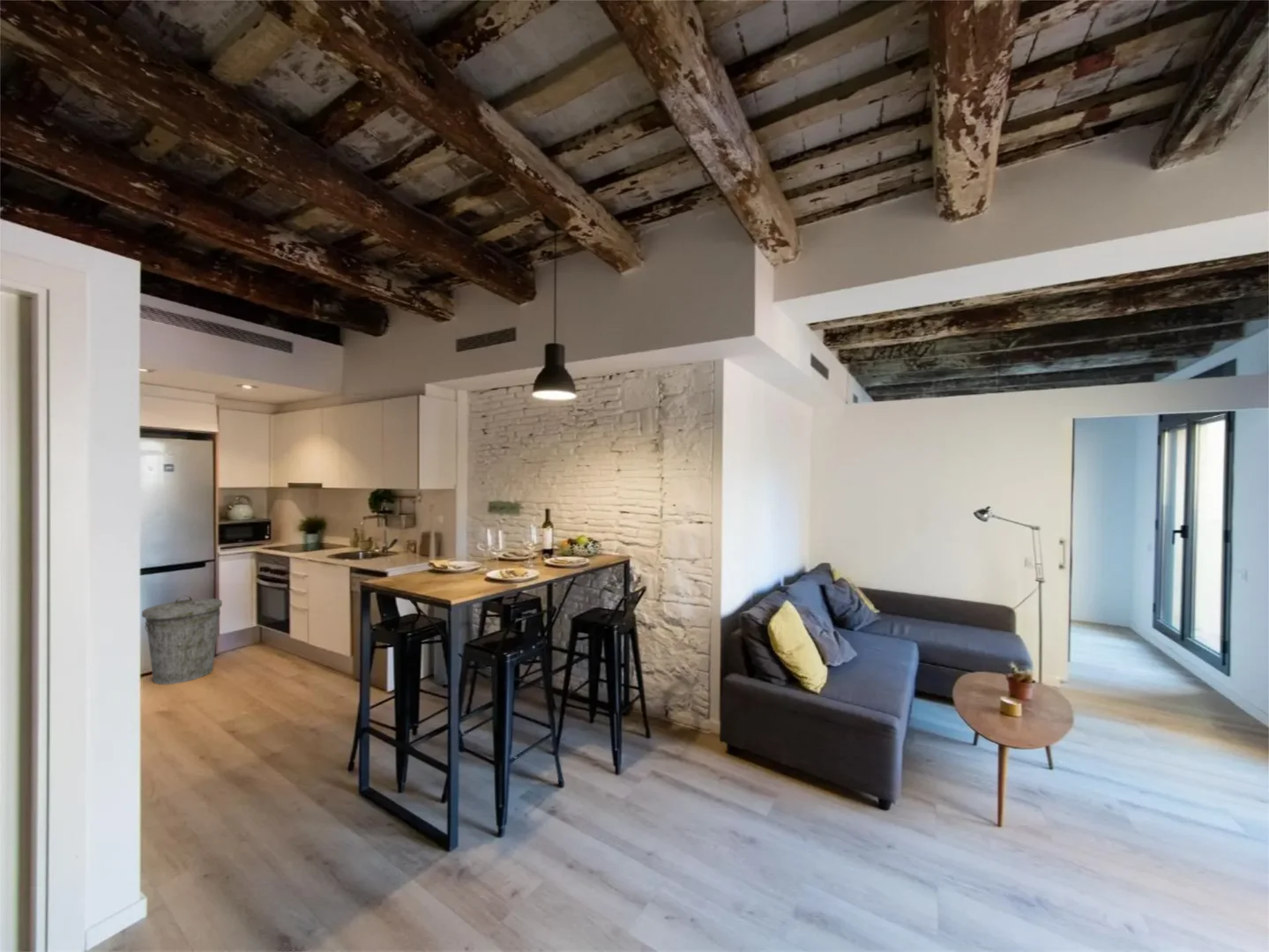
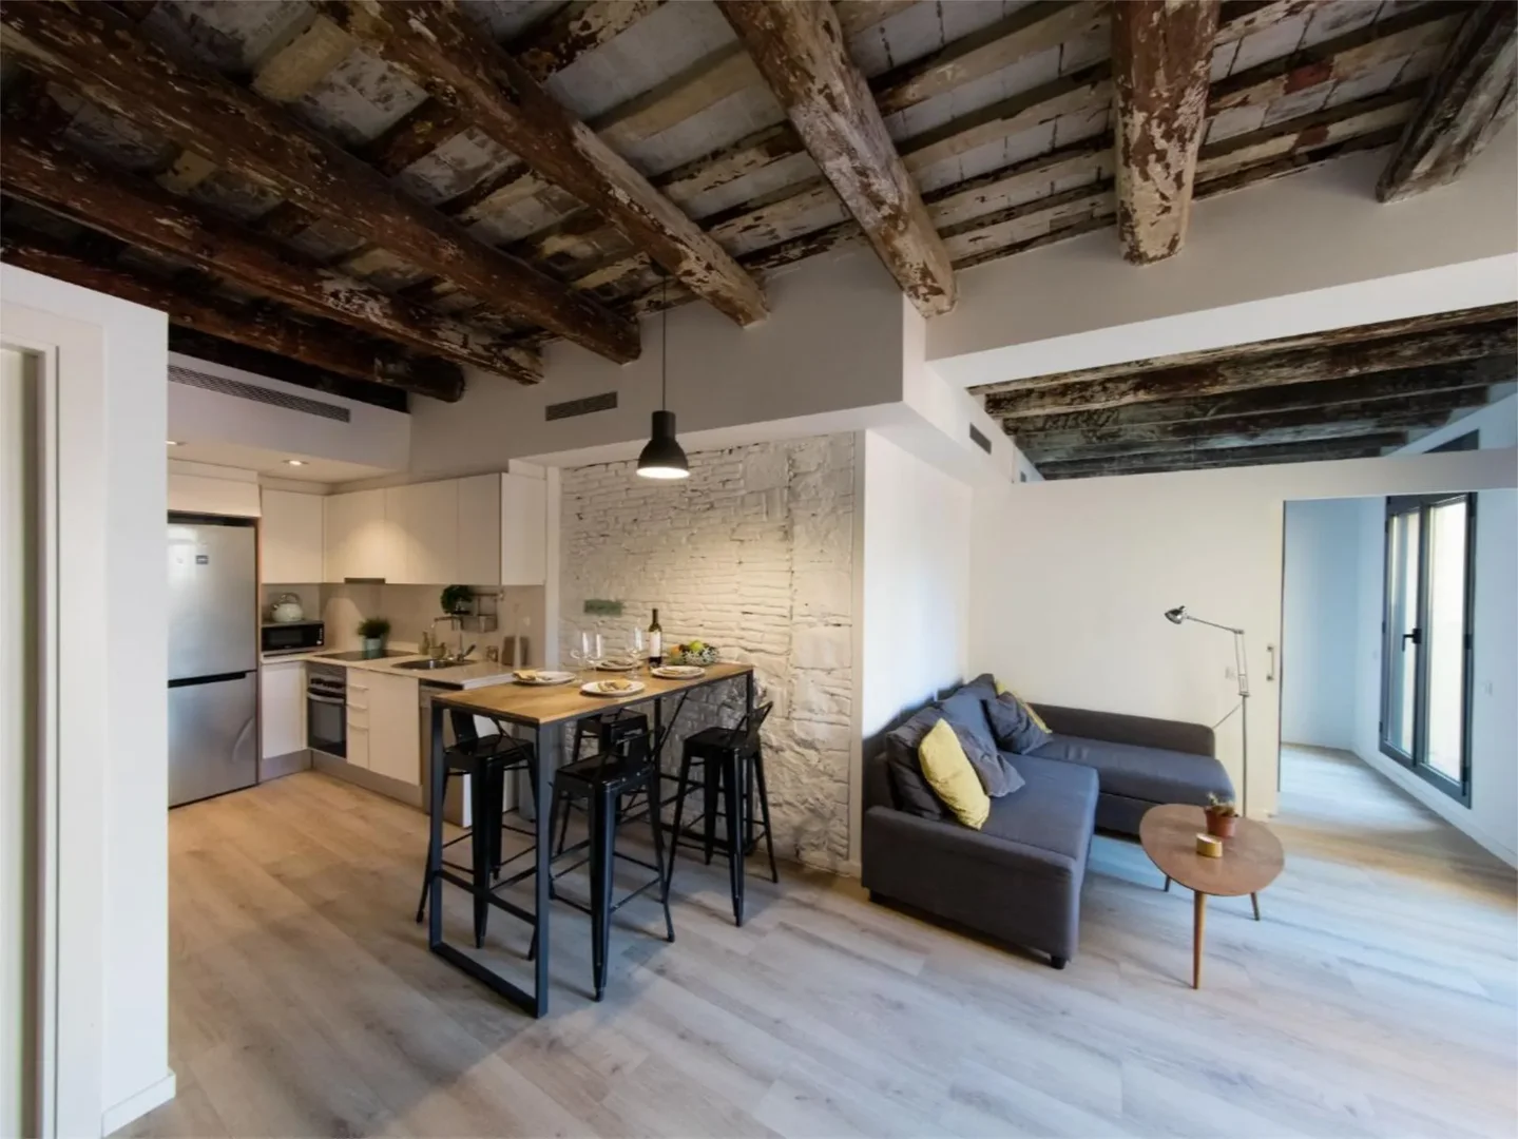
- trash can (183, 636)
